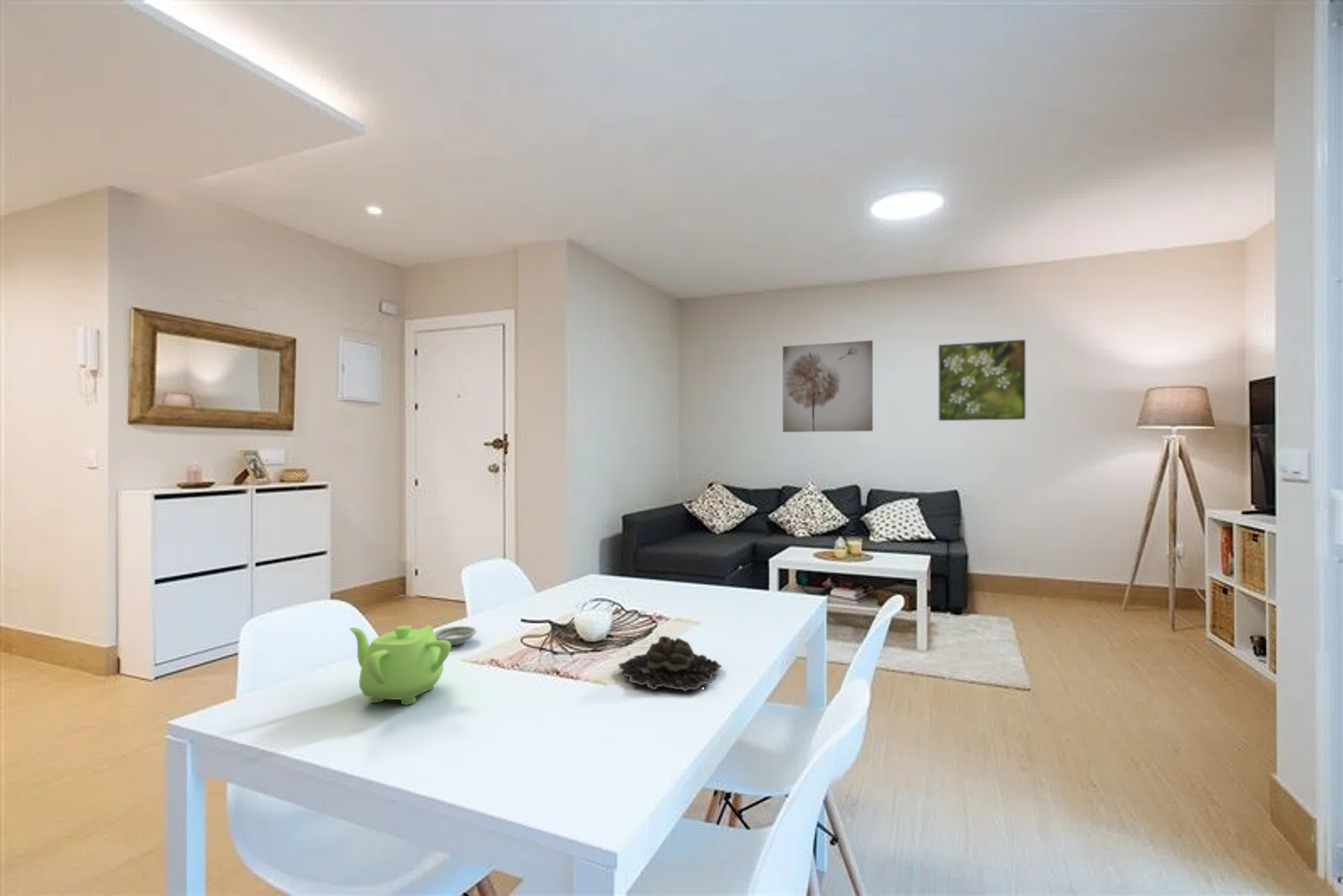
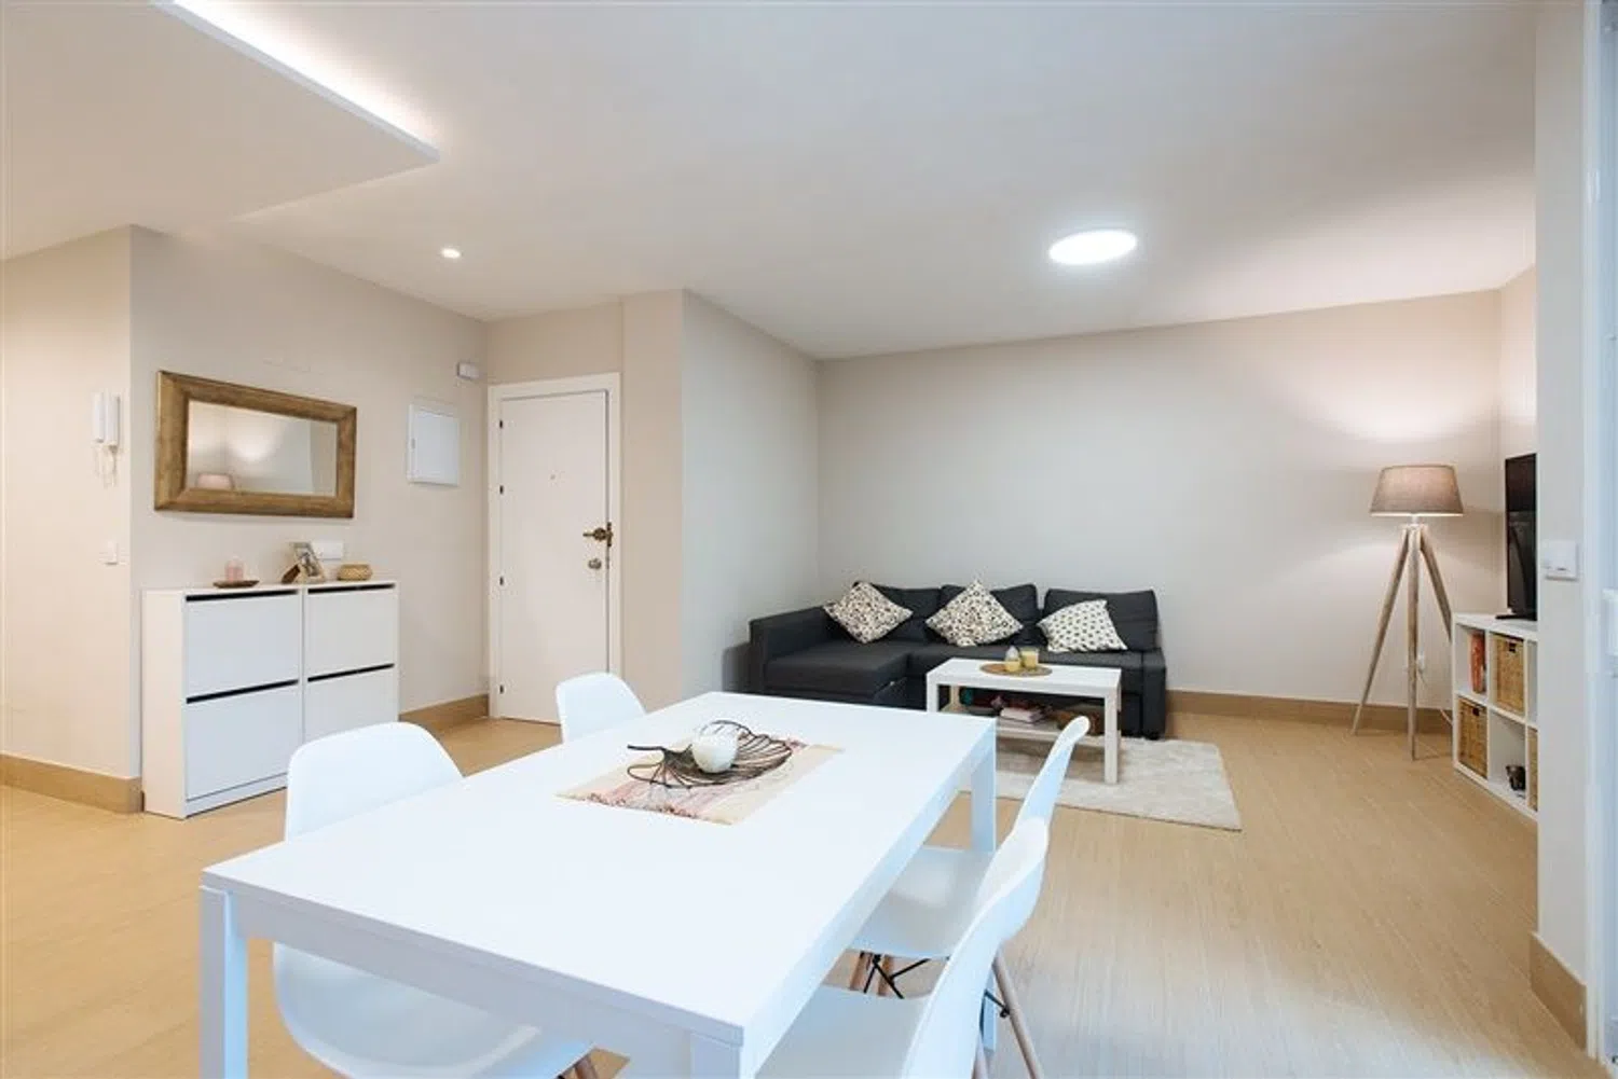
- succulent plant (670, 655)
- teapot (398, 660)
- saucer (454, 636)
- wall art (826, 388)
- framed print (980, 380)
